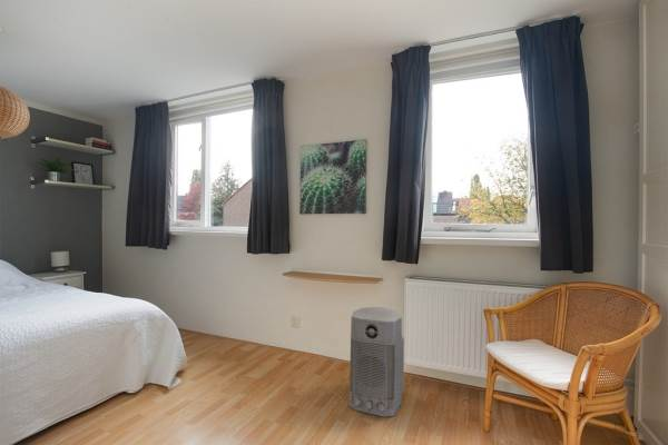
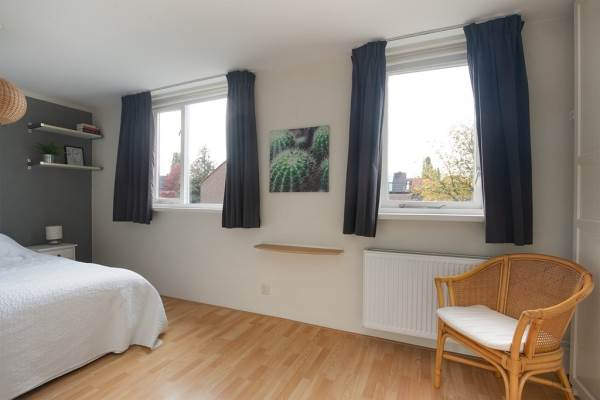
- air purifier (376, 355)
